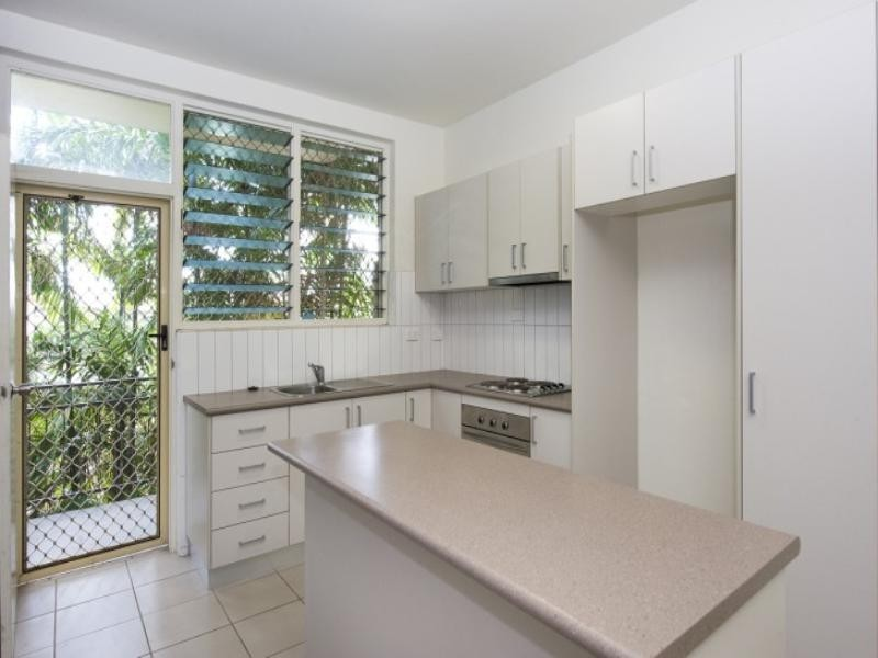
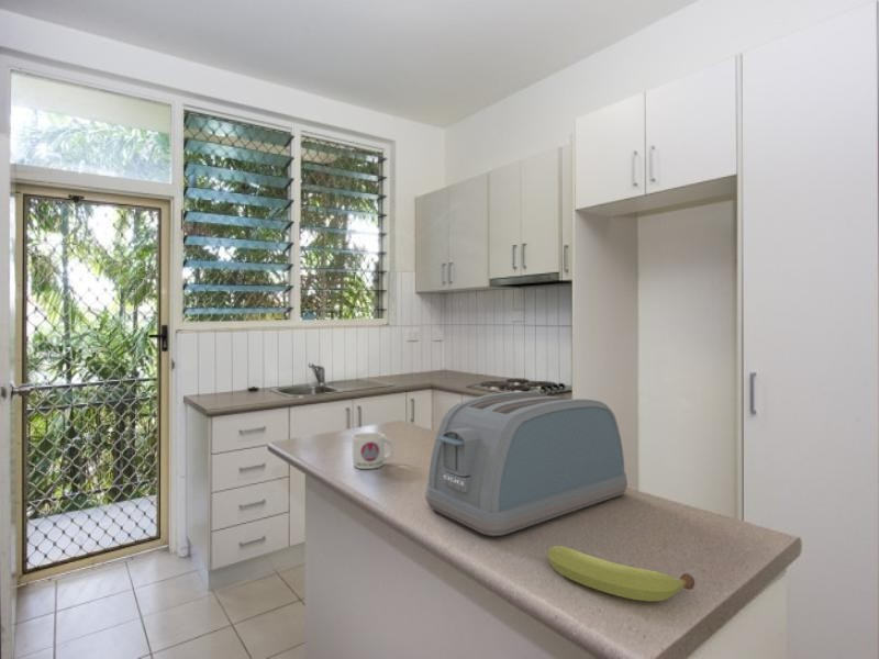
+ mug (374, 449)
+ fruit (612, 567)
+ toaster (527, 448)
